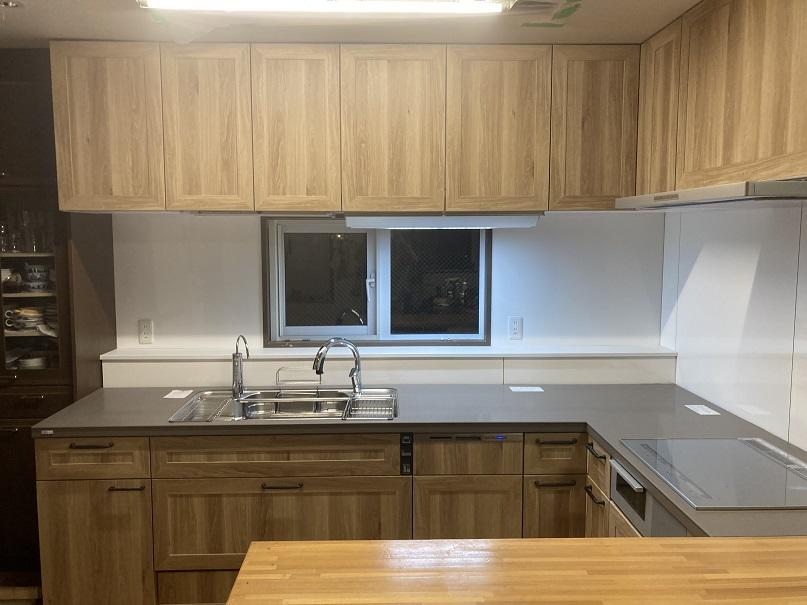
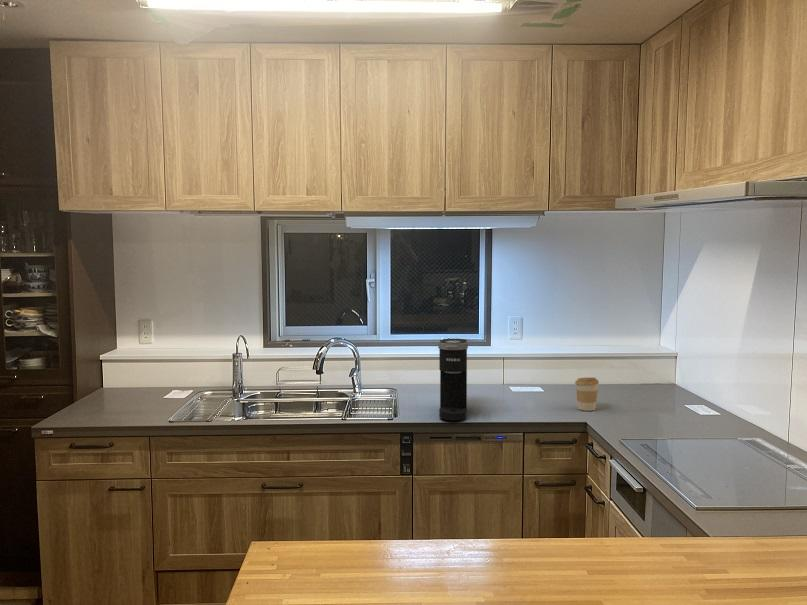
+ coffee cup (586, 393)
+ coffee maker (453, 376)
